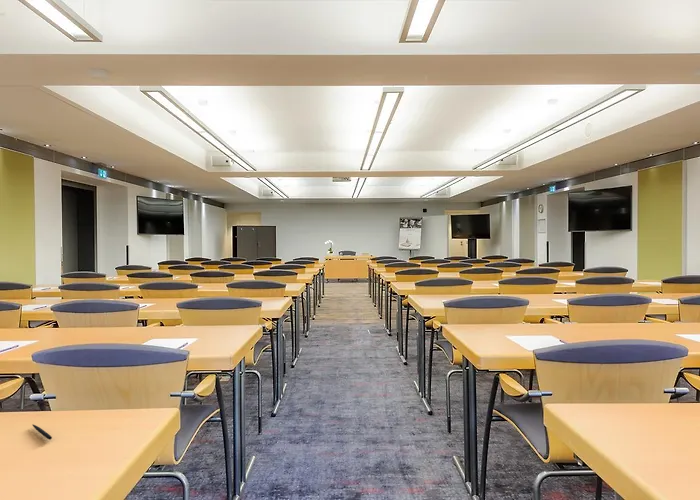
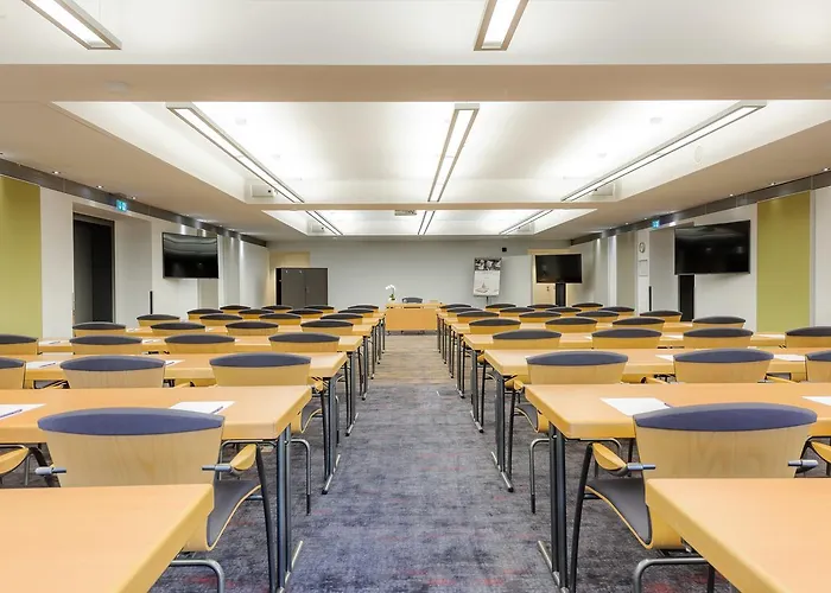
- pen (41, 430)
